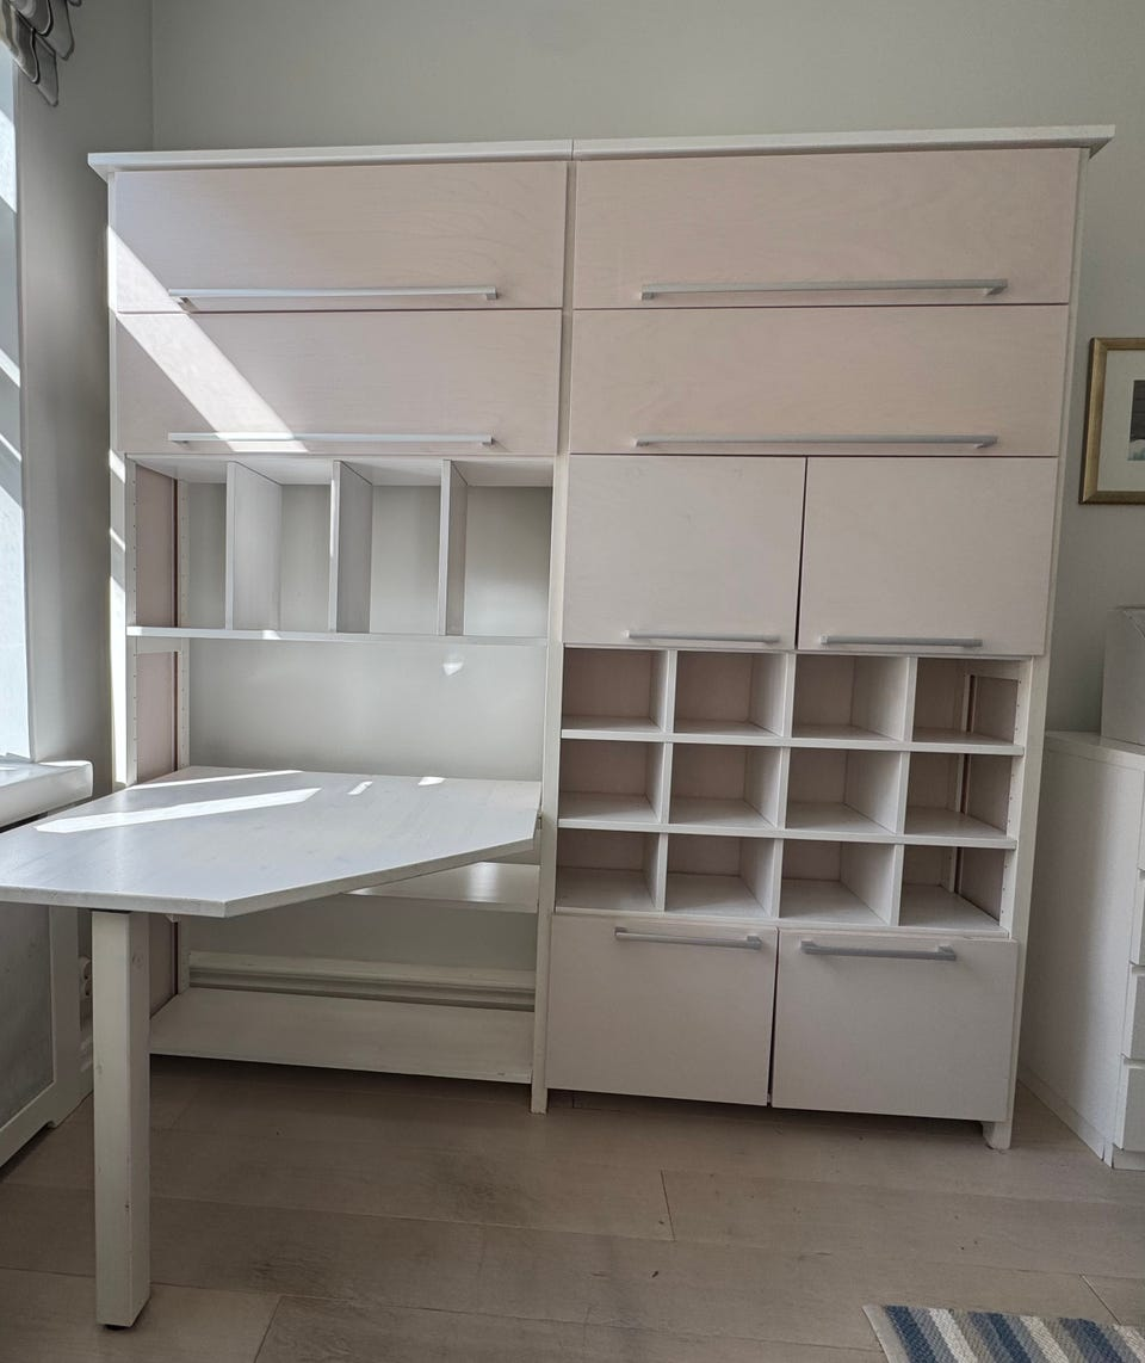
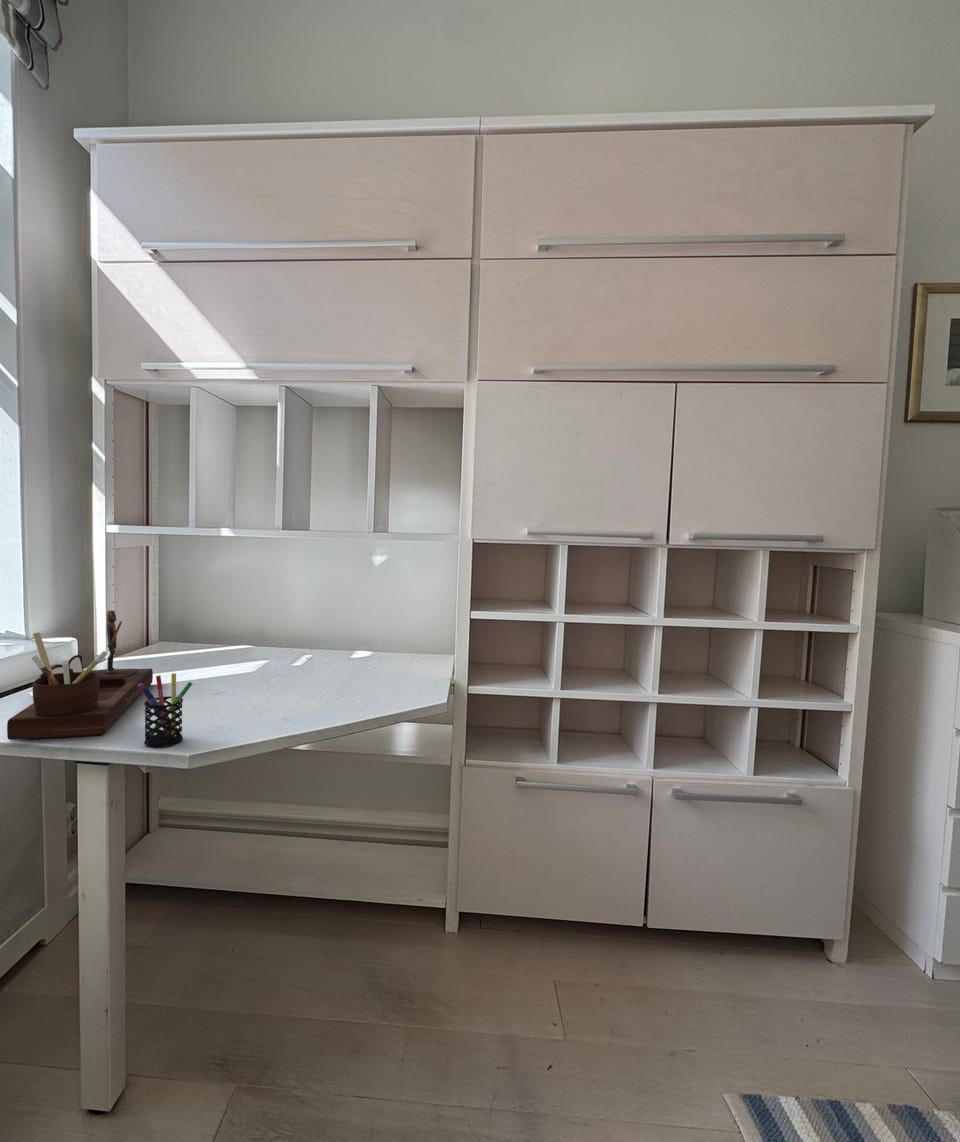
+ pen holder (167, 706)
+ desk organizer (88, 666)
